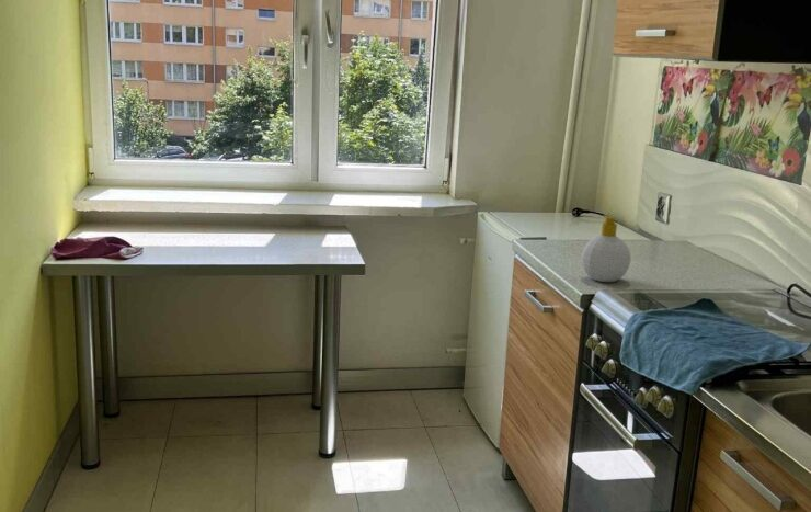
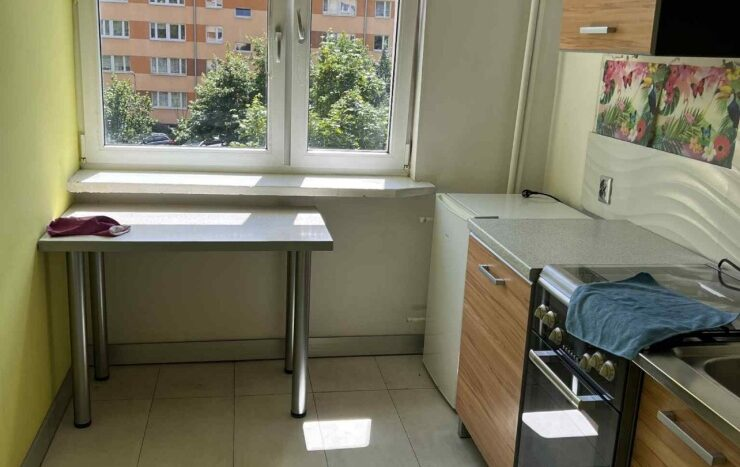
- soap bottle (606, 248)
